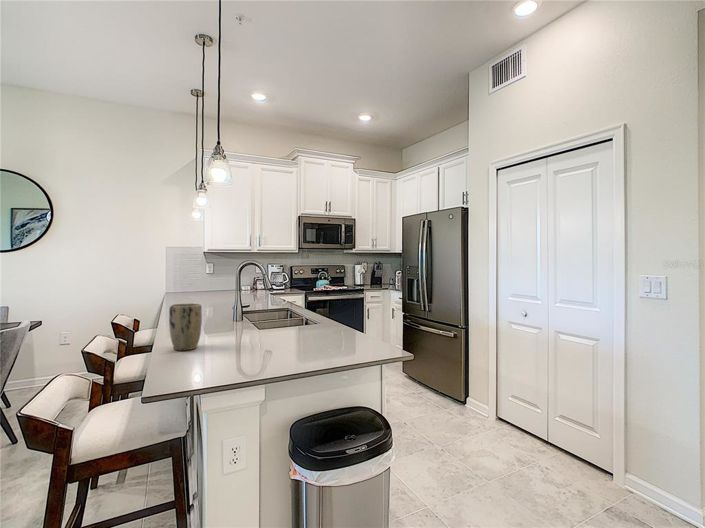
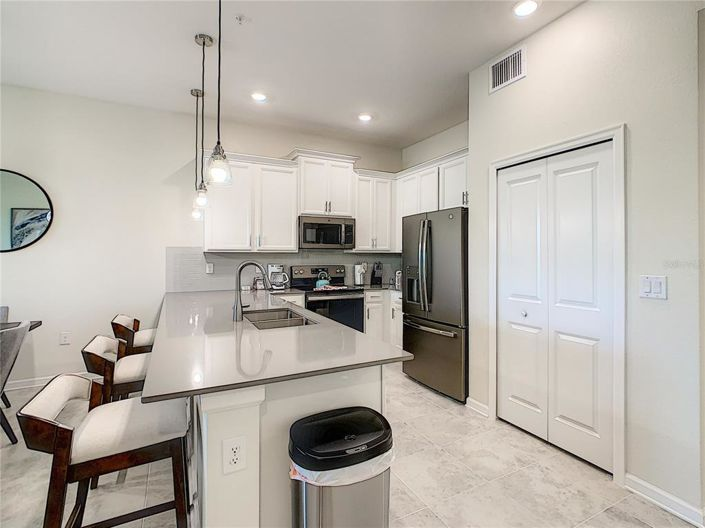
- plant pot (185, 326)
